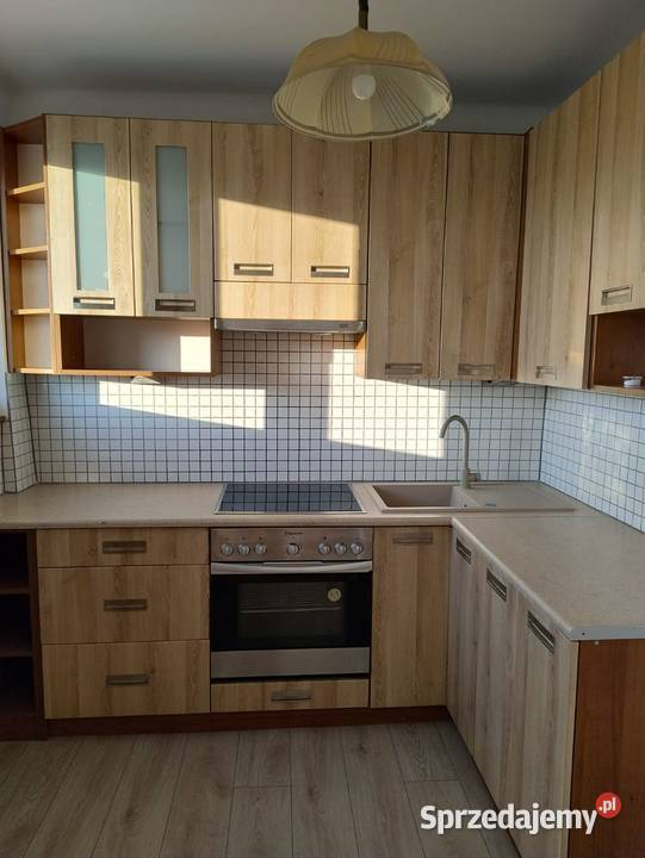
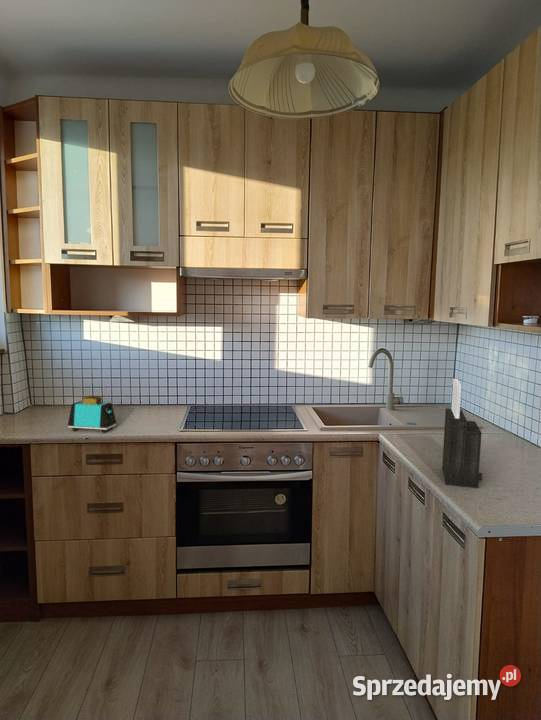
+ toaster (92, 413)
+ knife block (465, 430)
